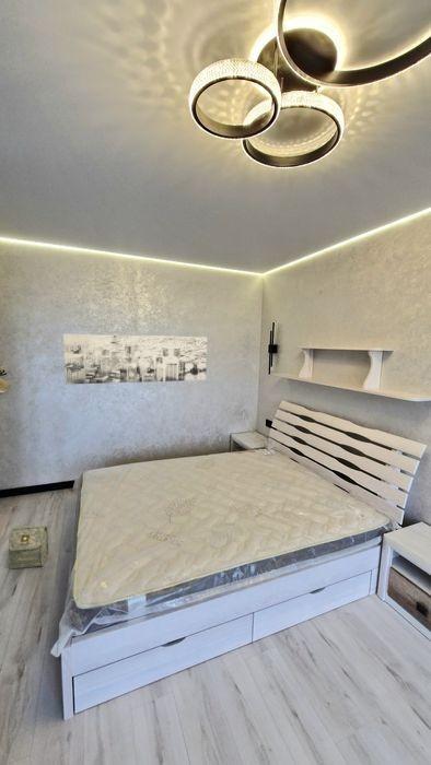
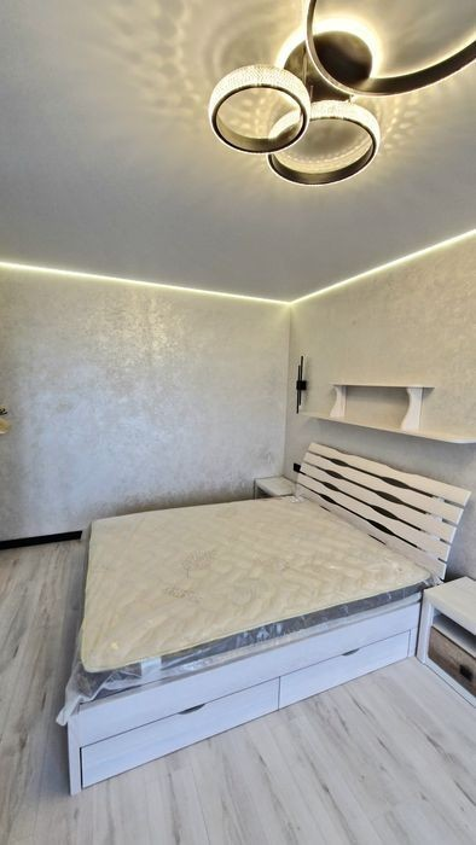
- wall art (140, 358)
- bag (28, 544)
